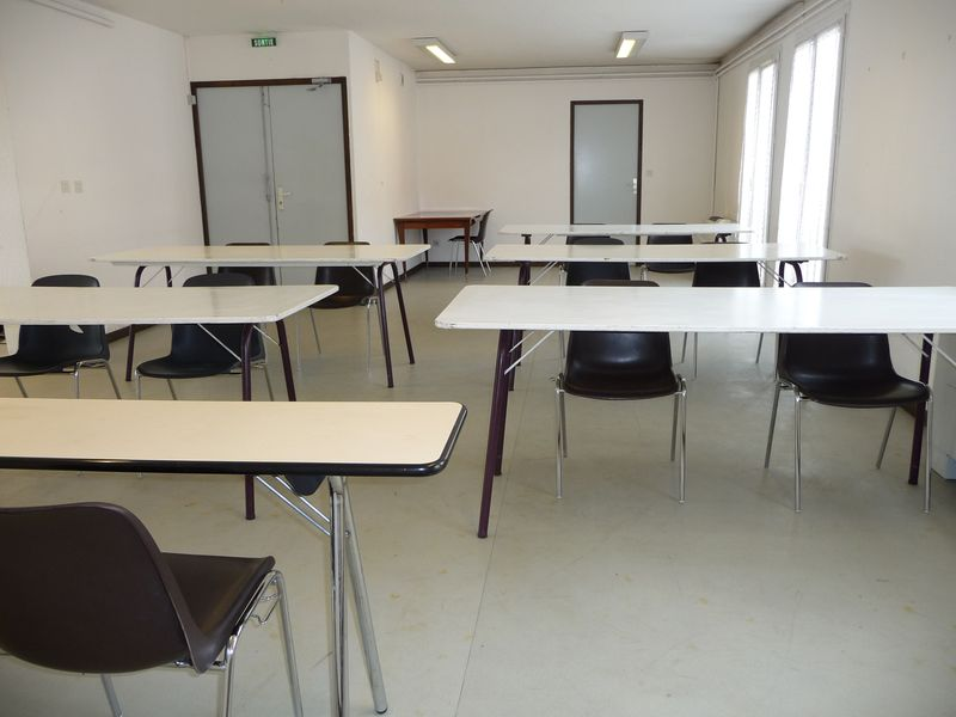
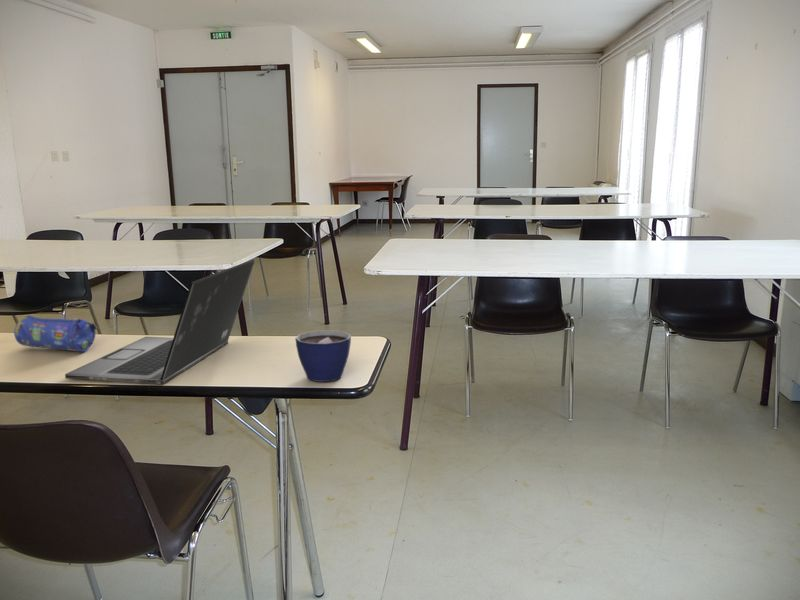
+ cup (325, 353)
+ laptop (179, 319)
+ pencil case (55, 332)
